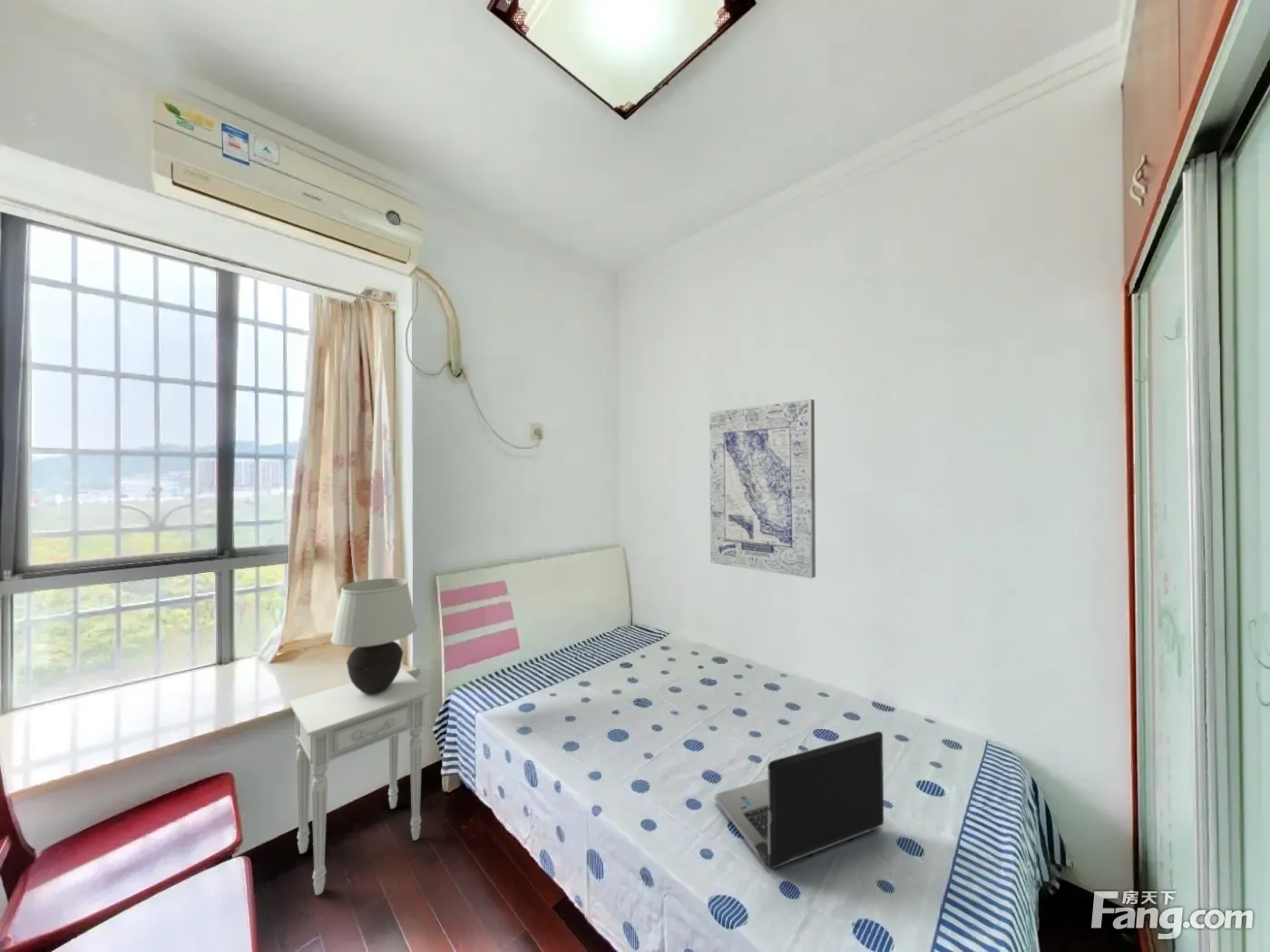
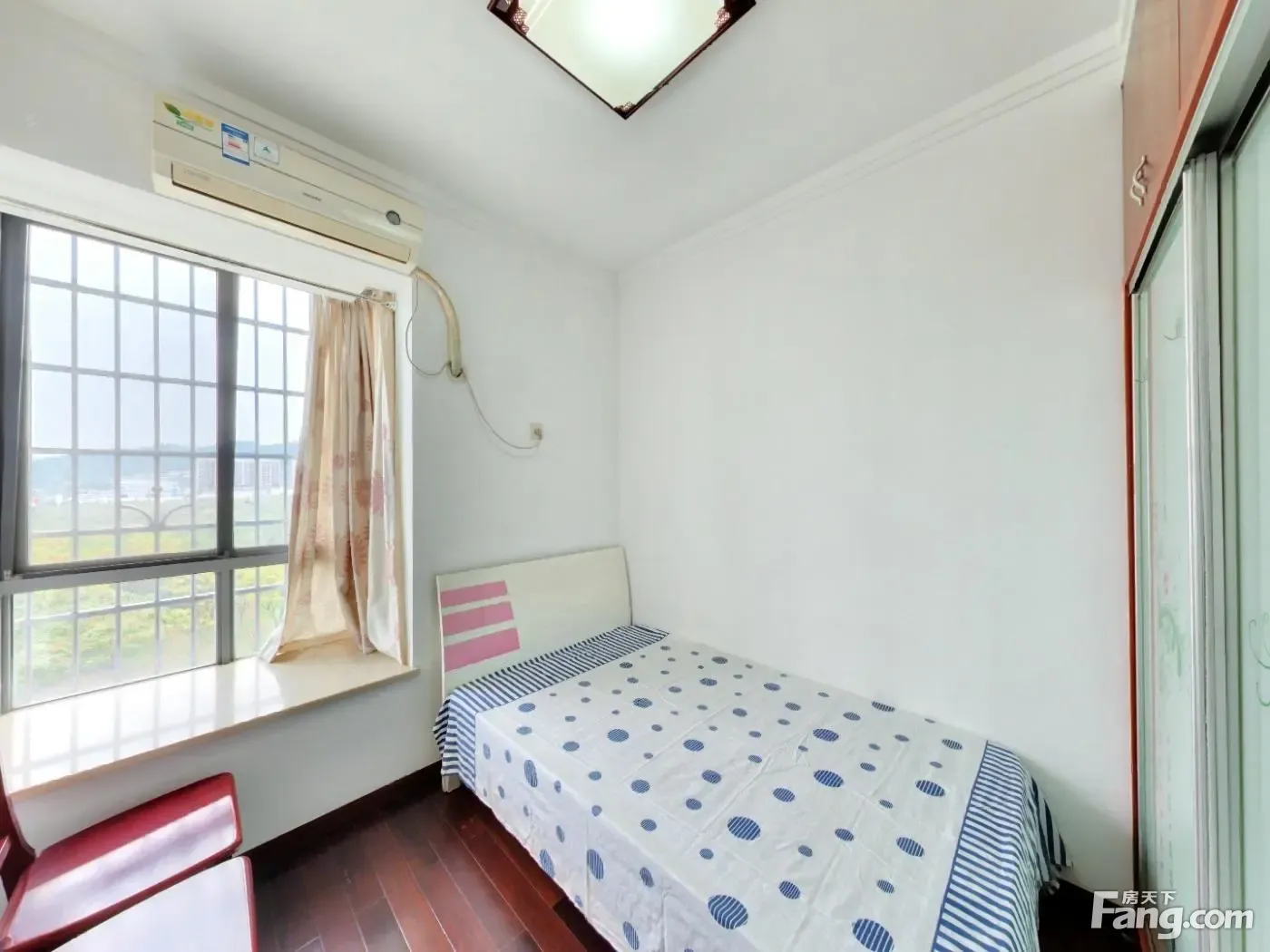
- table lamp (376, 636)
- laptop computer (795, 768)
- nightstand (353, 752)
- wall art (757, 488)
